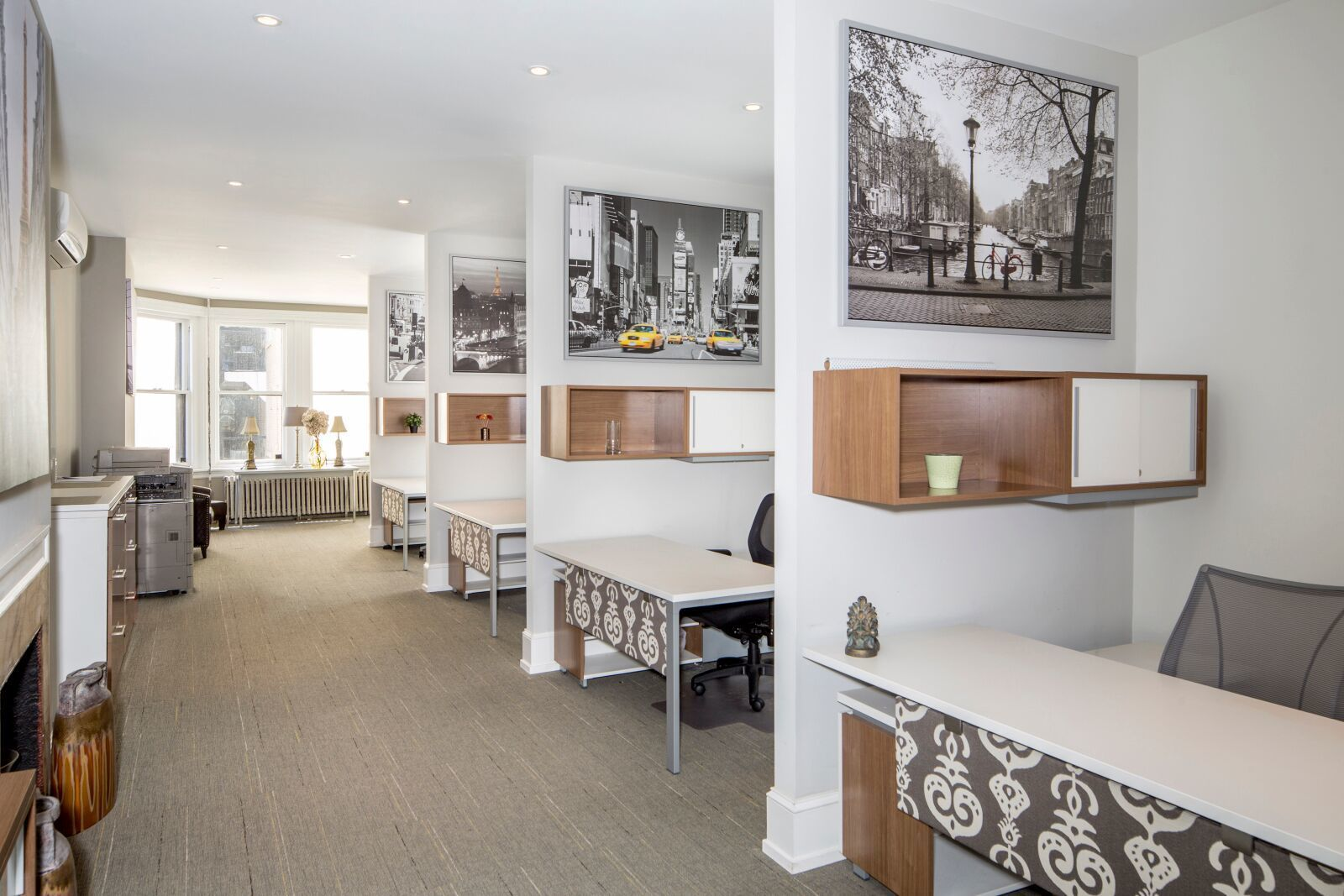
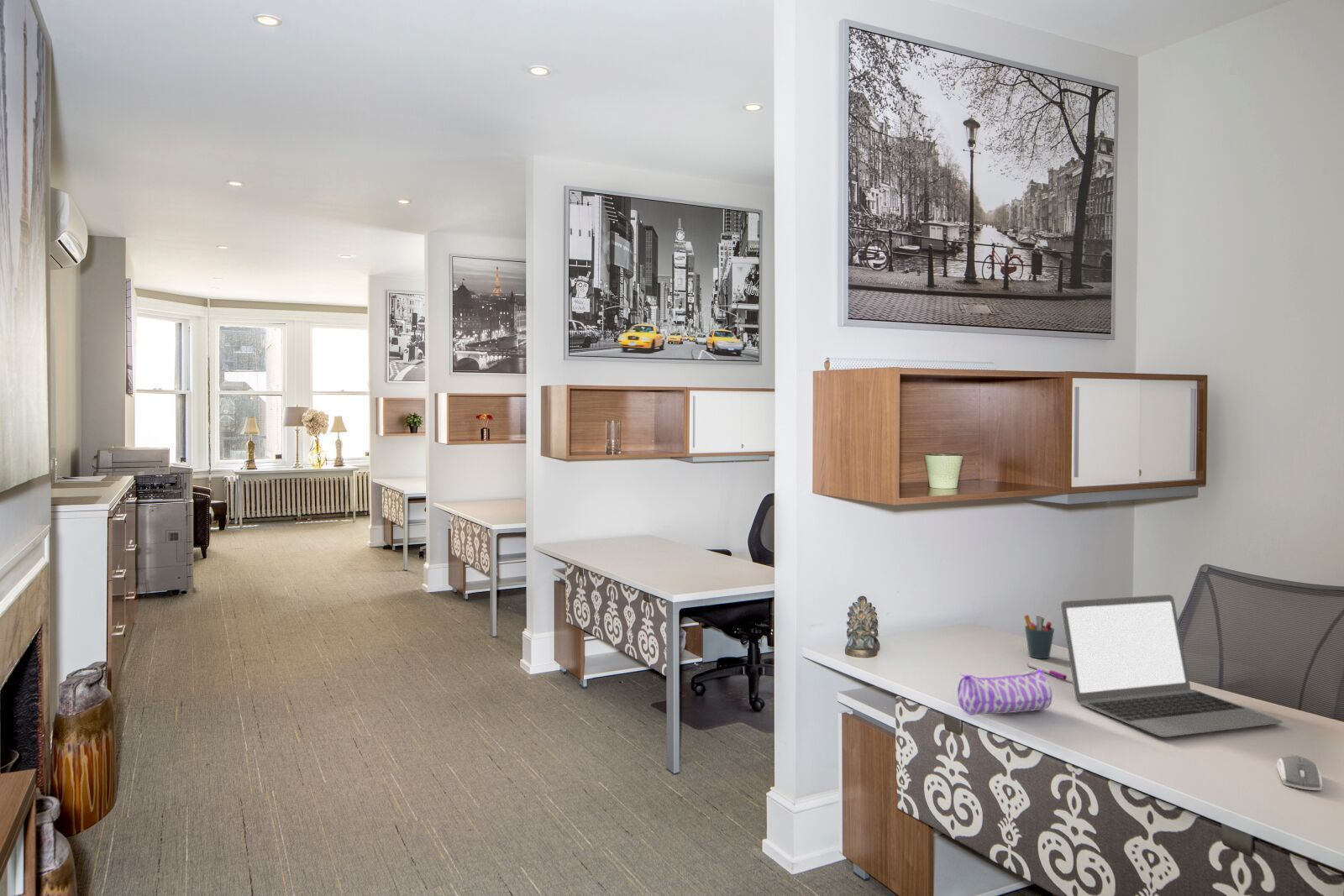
+ laptop (1168, 660)
+ pencil case (1005, 692)
+ pen (1046, 670)
+ pen holder (1038, 634)
+ computer mouse (1298, 768)
